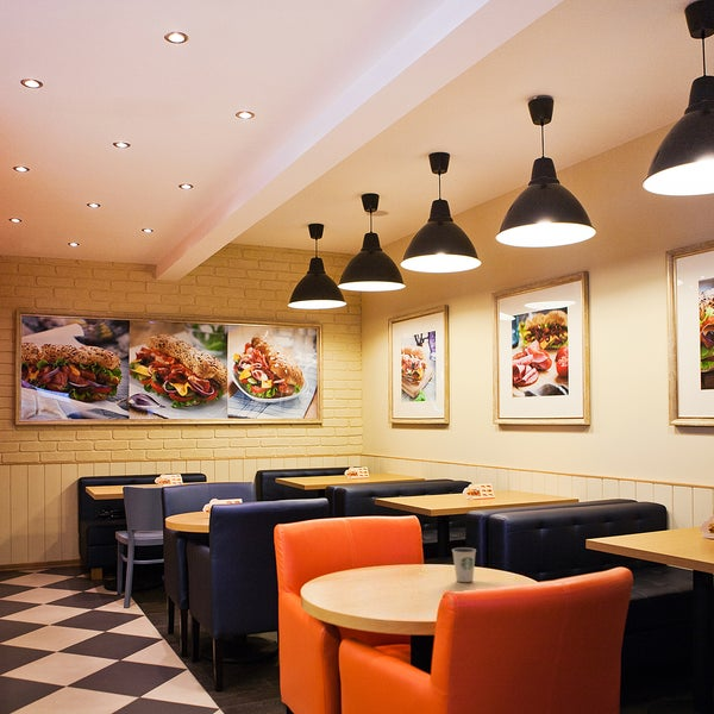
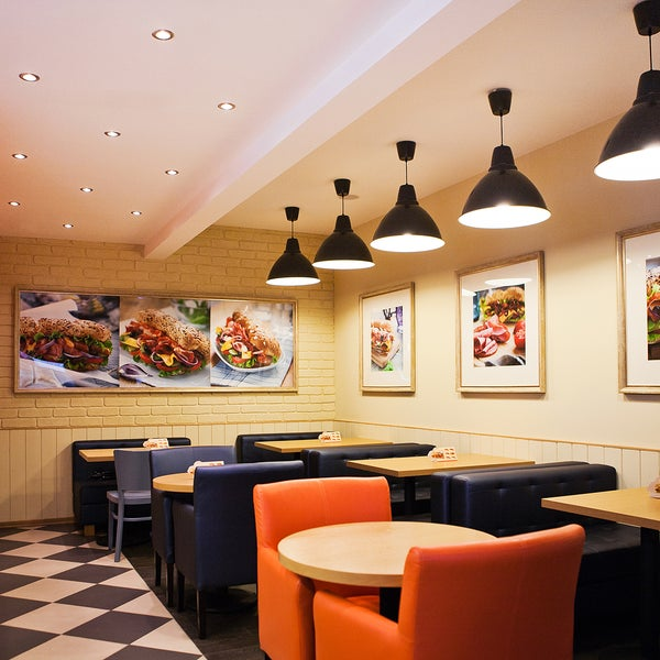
- dixie cup (464, 565)
